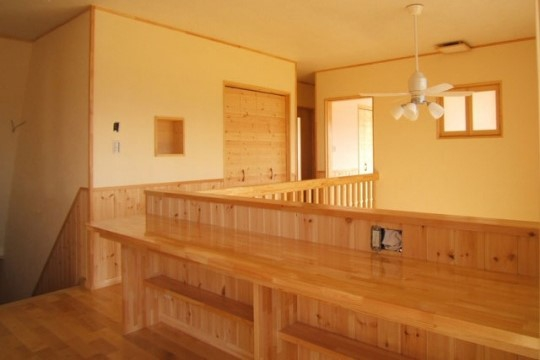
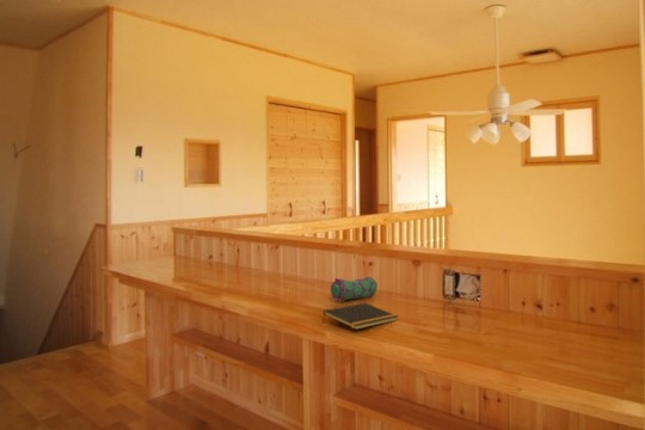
+ notepad (361, 314)
+ pencil case (354, 287)
